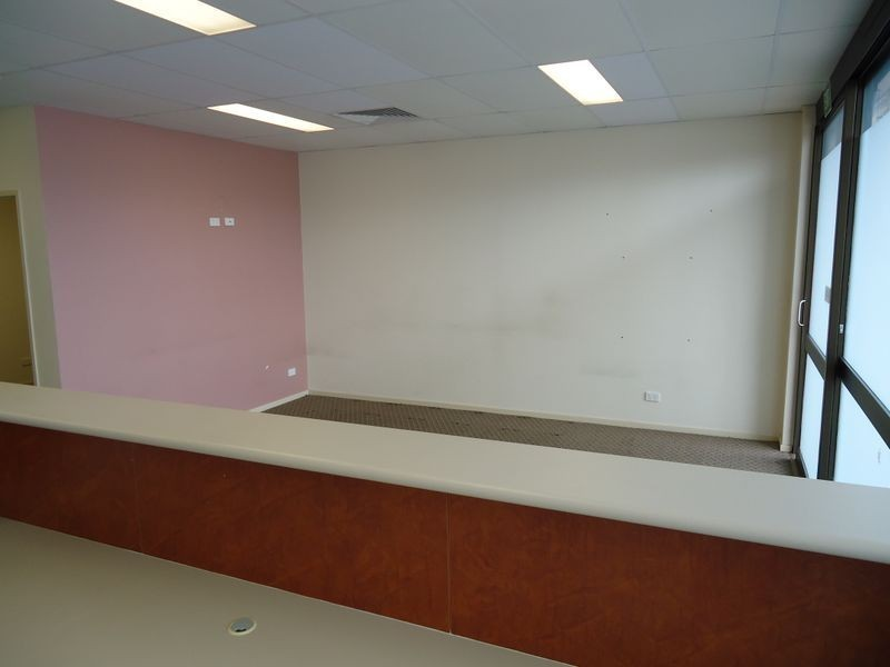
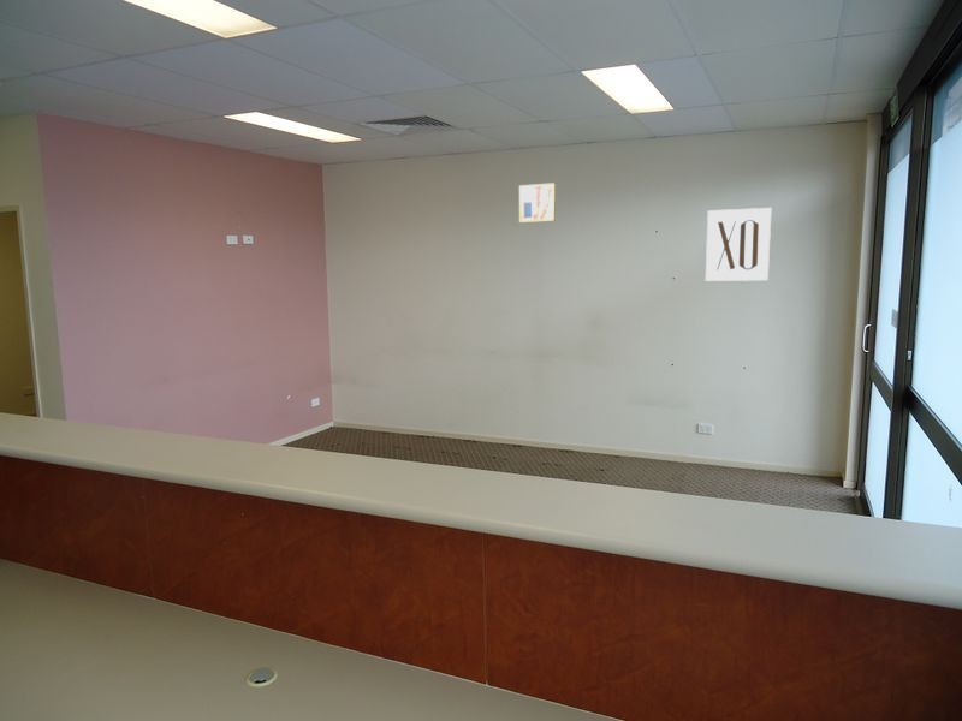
+ wall art (737, 245)
+ wall art (536, 203)
